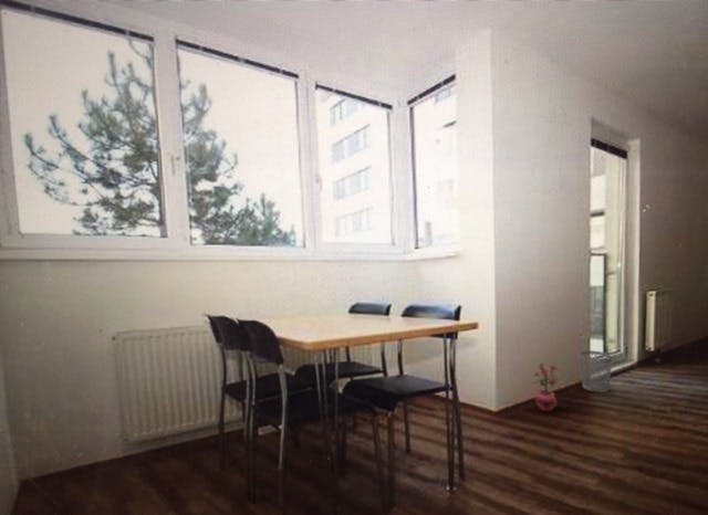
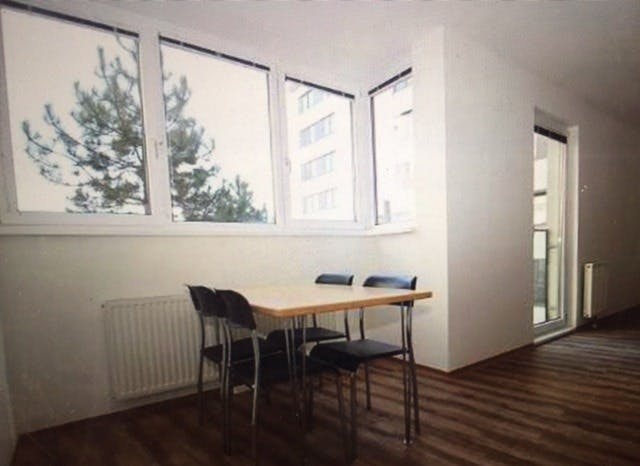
- wastebasket (595, 371)
- potted plant (544, 386)
